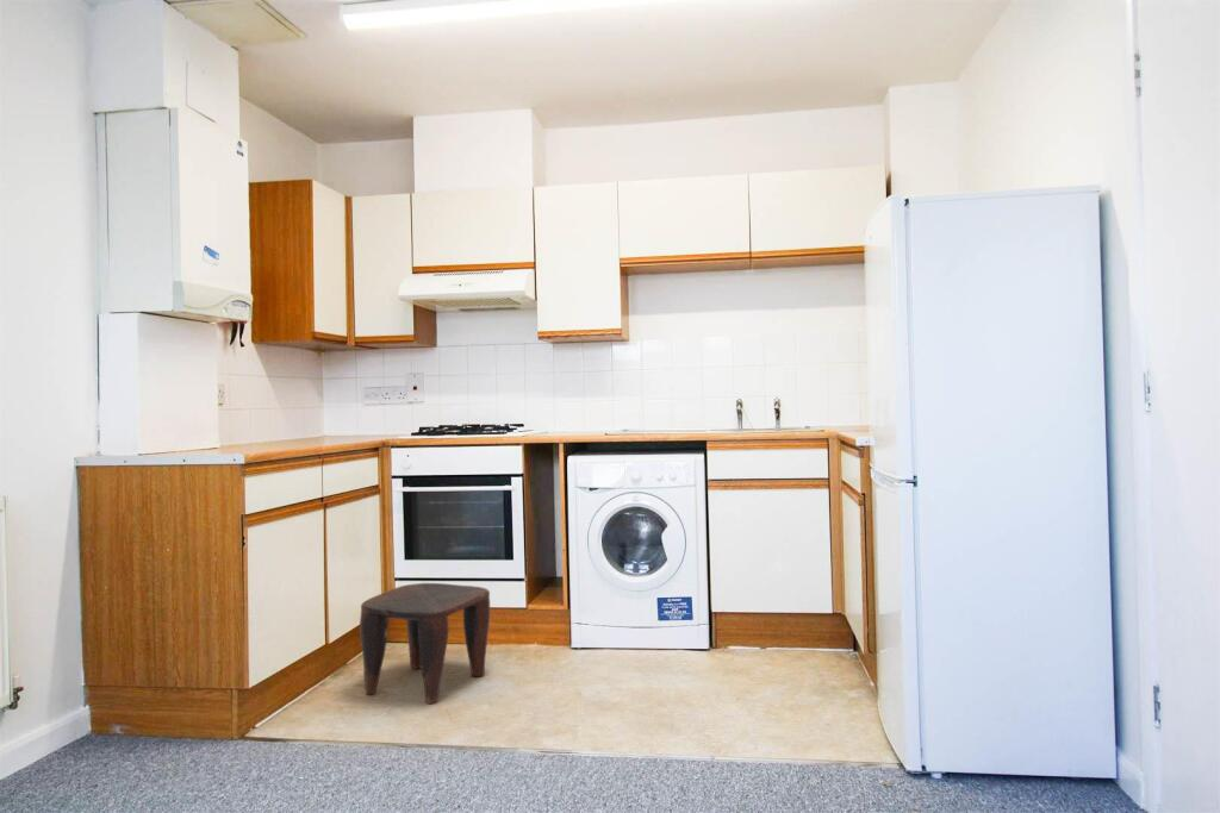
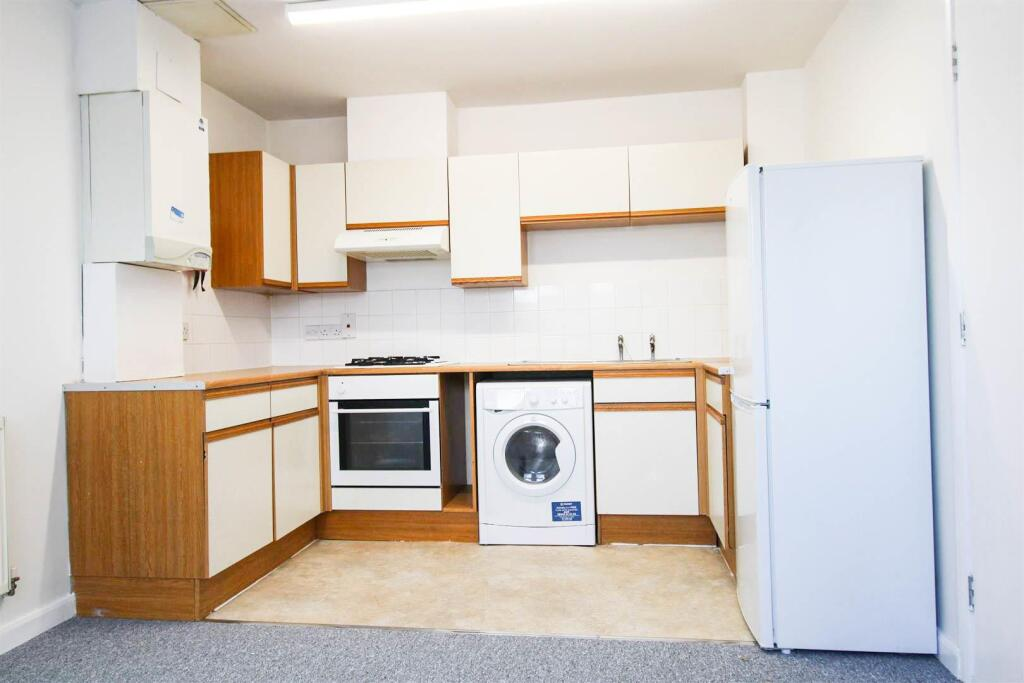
- stool (427, 638)
